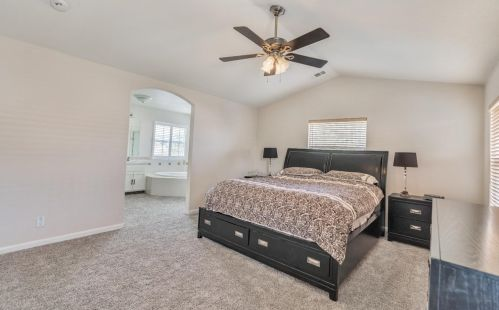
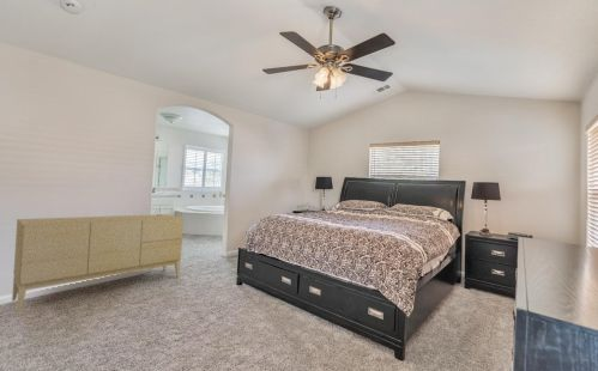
+ sideboard (109, 253)
